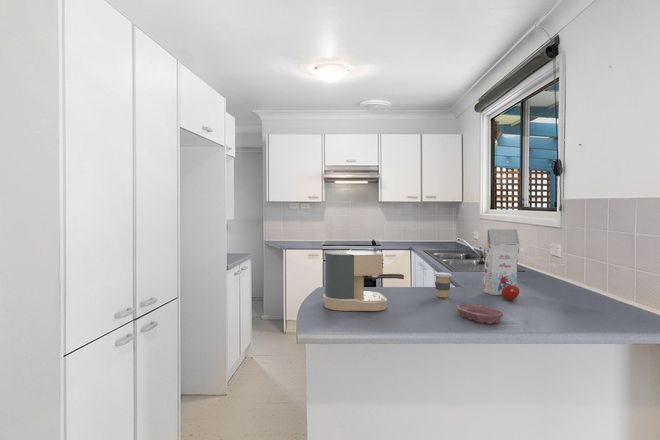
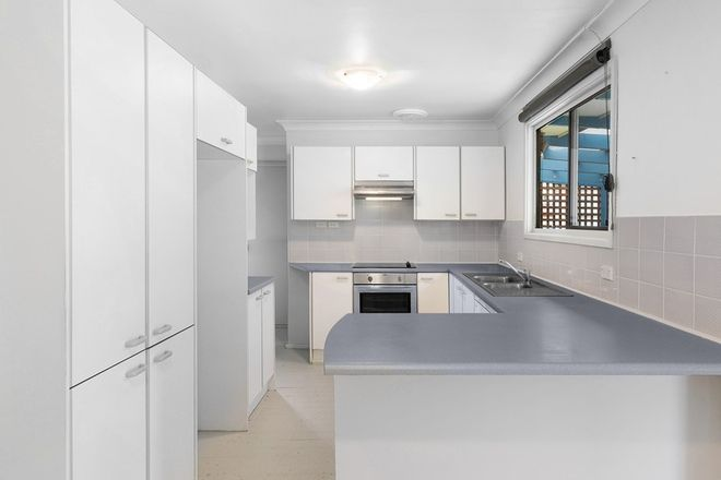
- fruit (510, 291)
- coffee maker (363, 276)
- gift box (500, 261)
- coffee cup (442, 284)
- bowl (479, 313)
